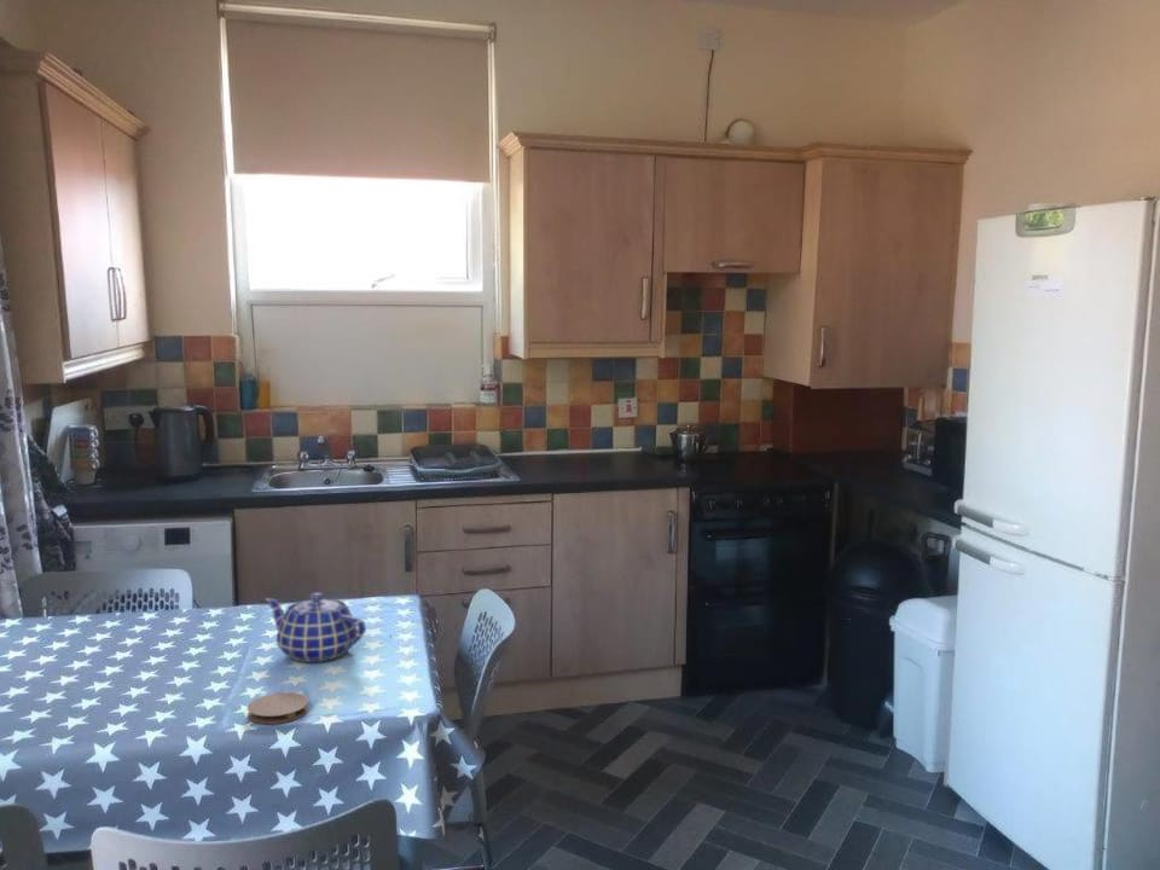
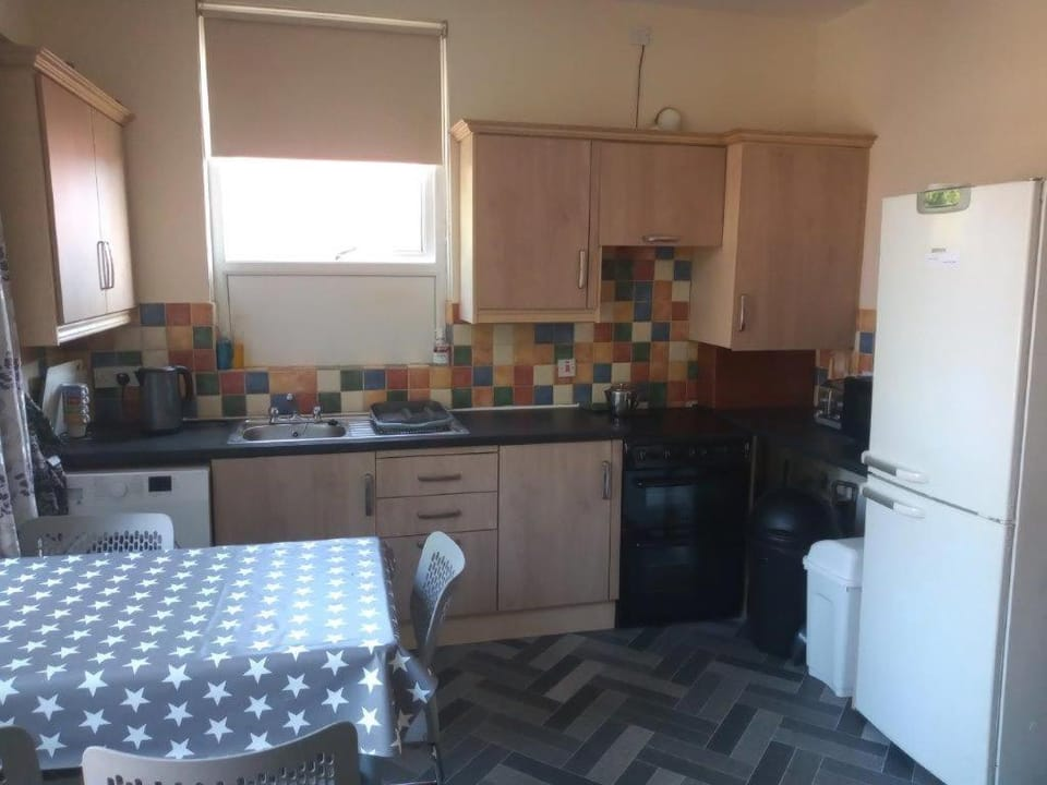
- coaster (278, 707)
- teapot (313, 622)
